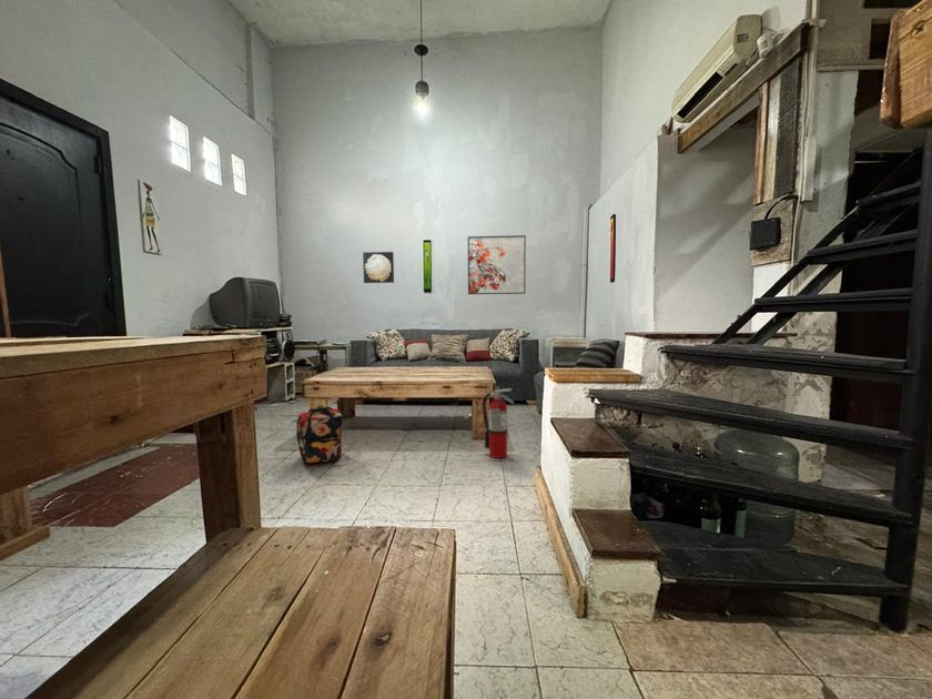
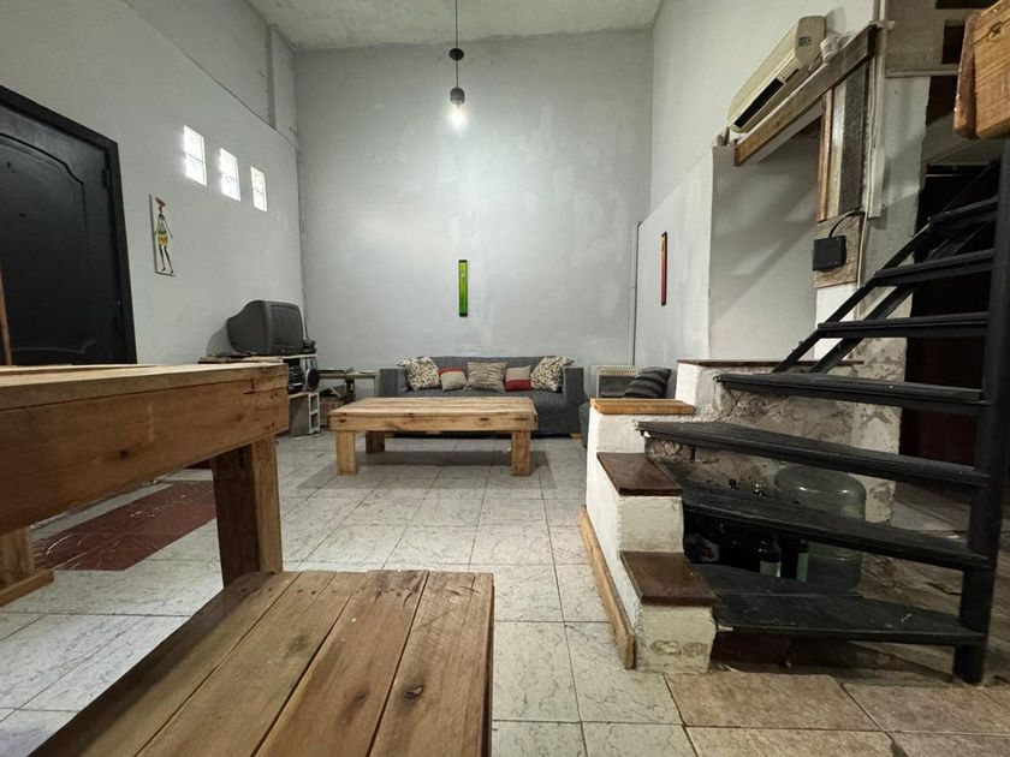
- wall art (378, 267)
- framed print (496, 265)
- backpack (320, 432)
- fire extinguisher (497, 421)
